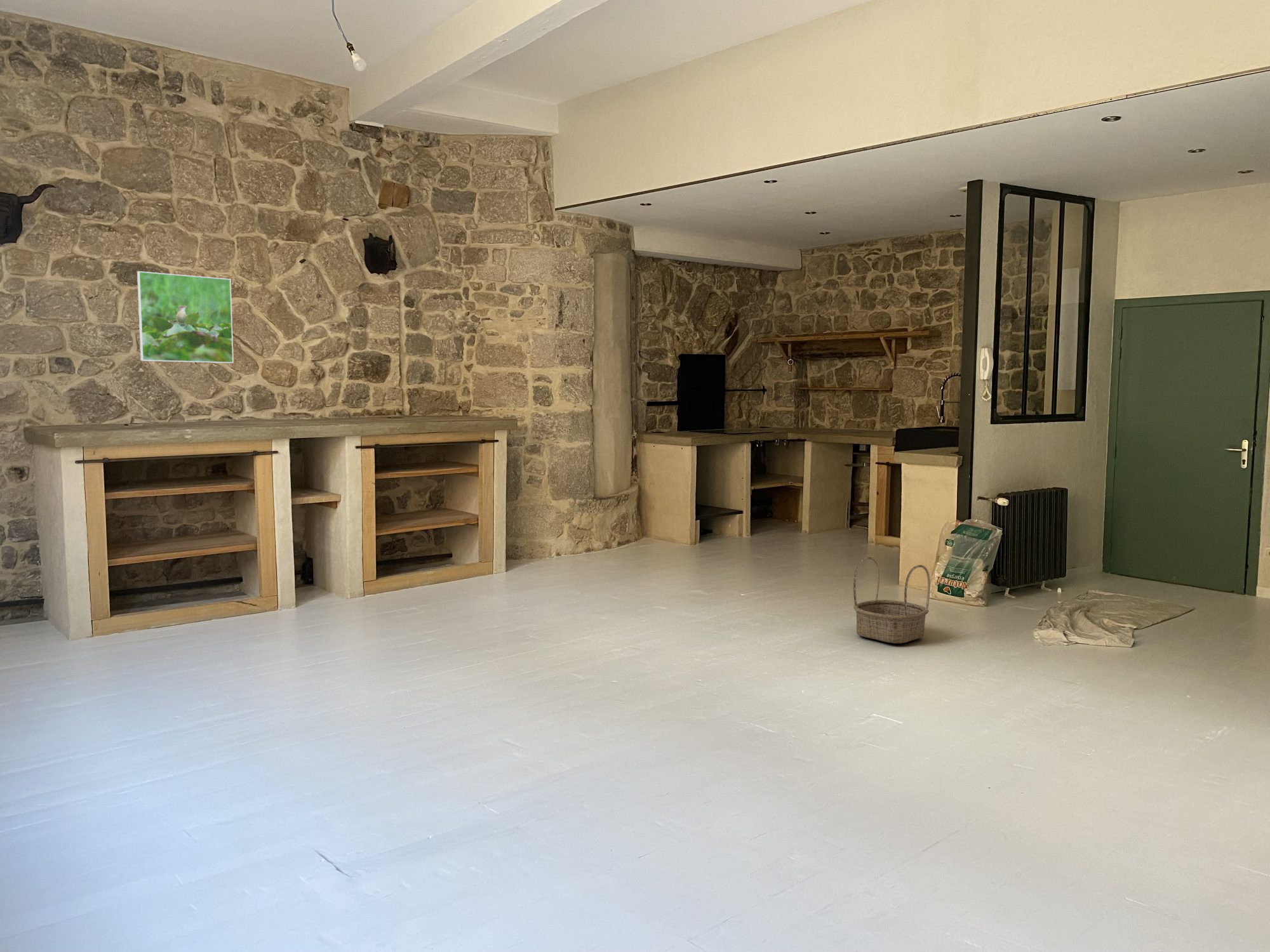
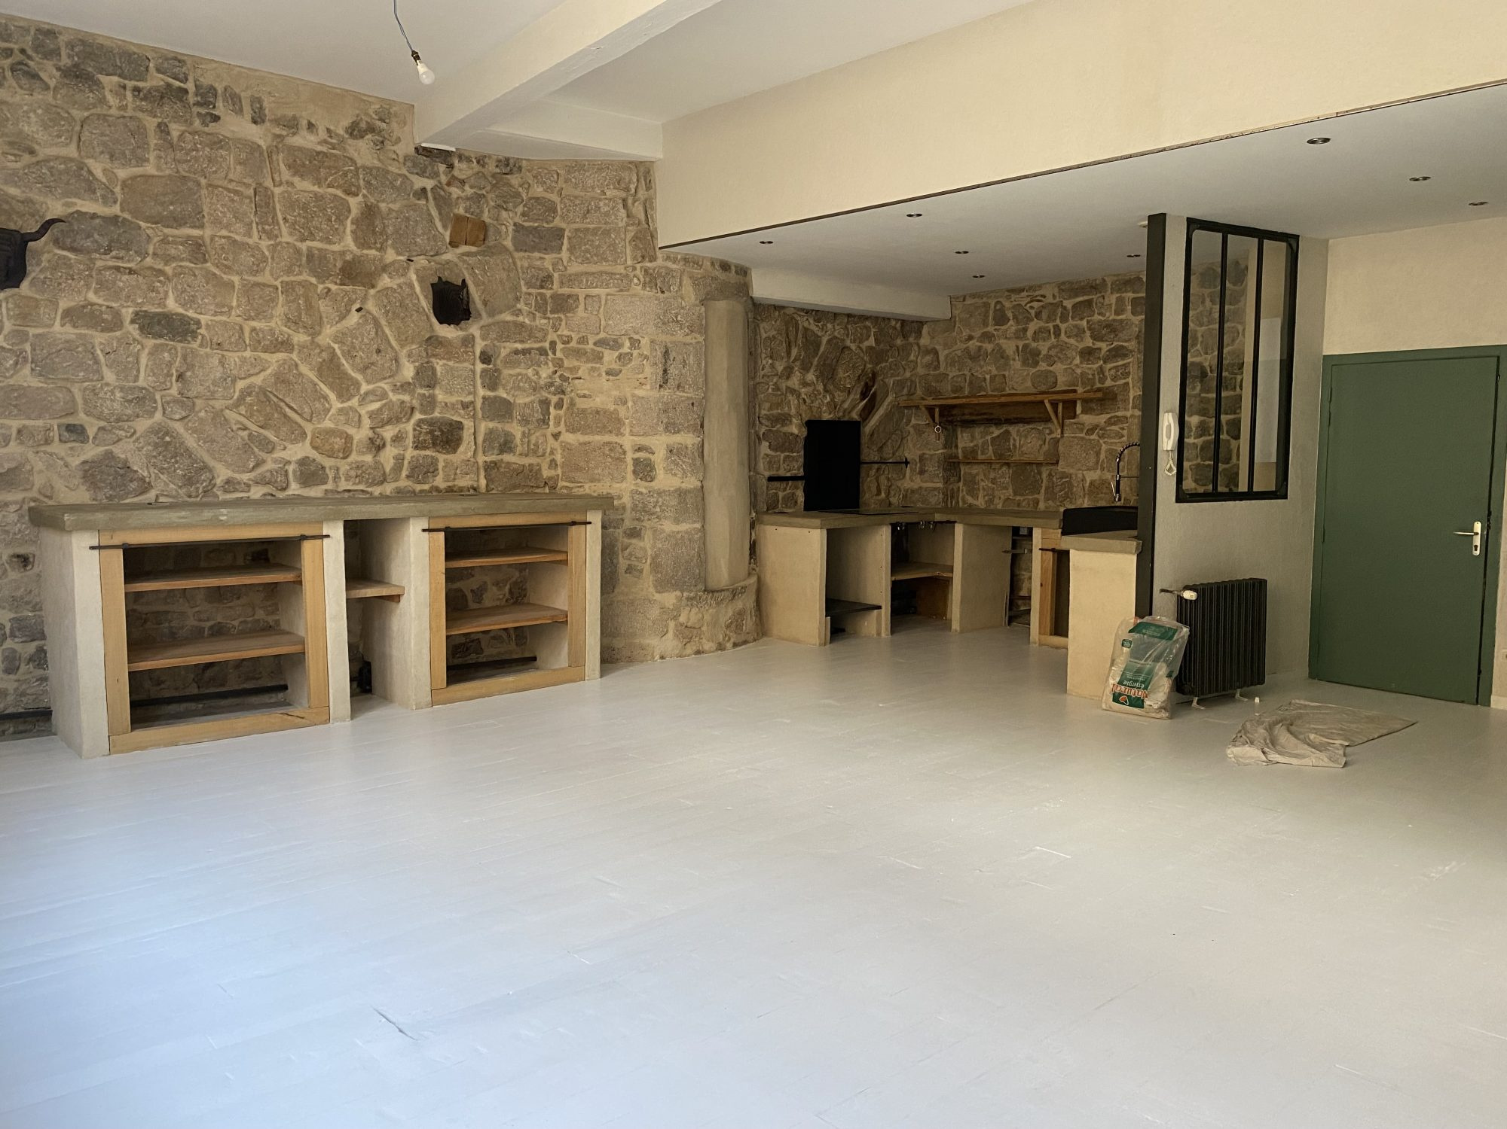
- basket (890, 600)
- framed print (187, 319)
